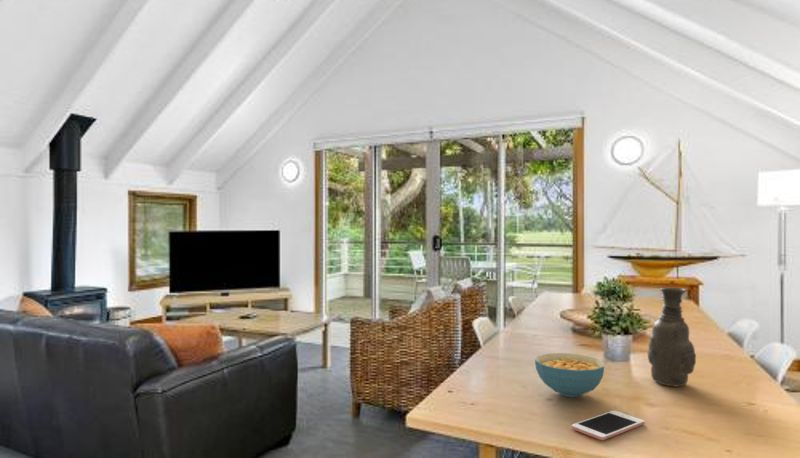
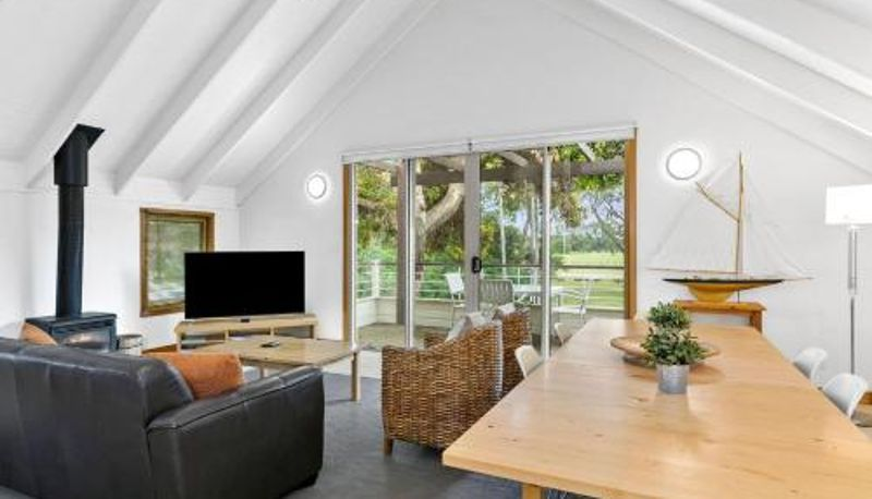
- cereal bowl (569, 377)
- cell phone (608, 424)
- vase (671, 335)
